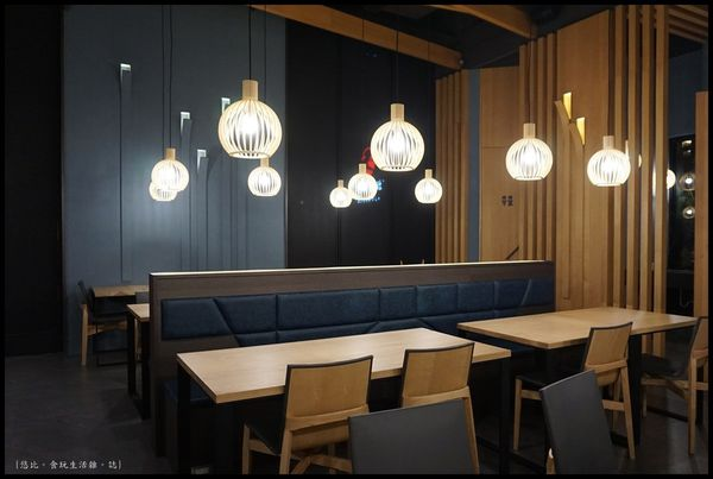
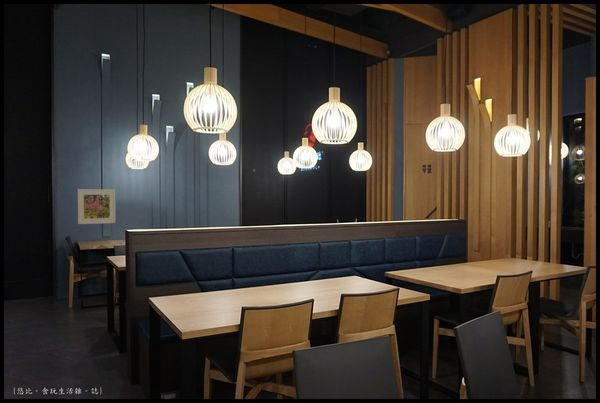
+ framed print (96, 206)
